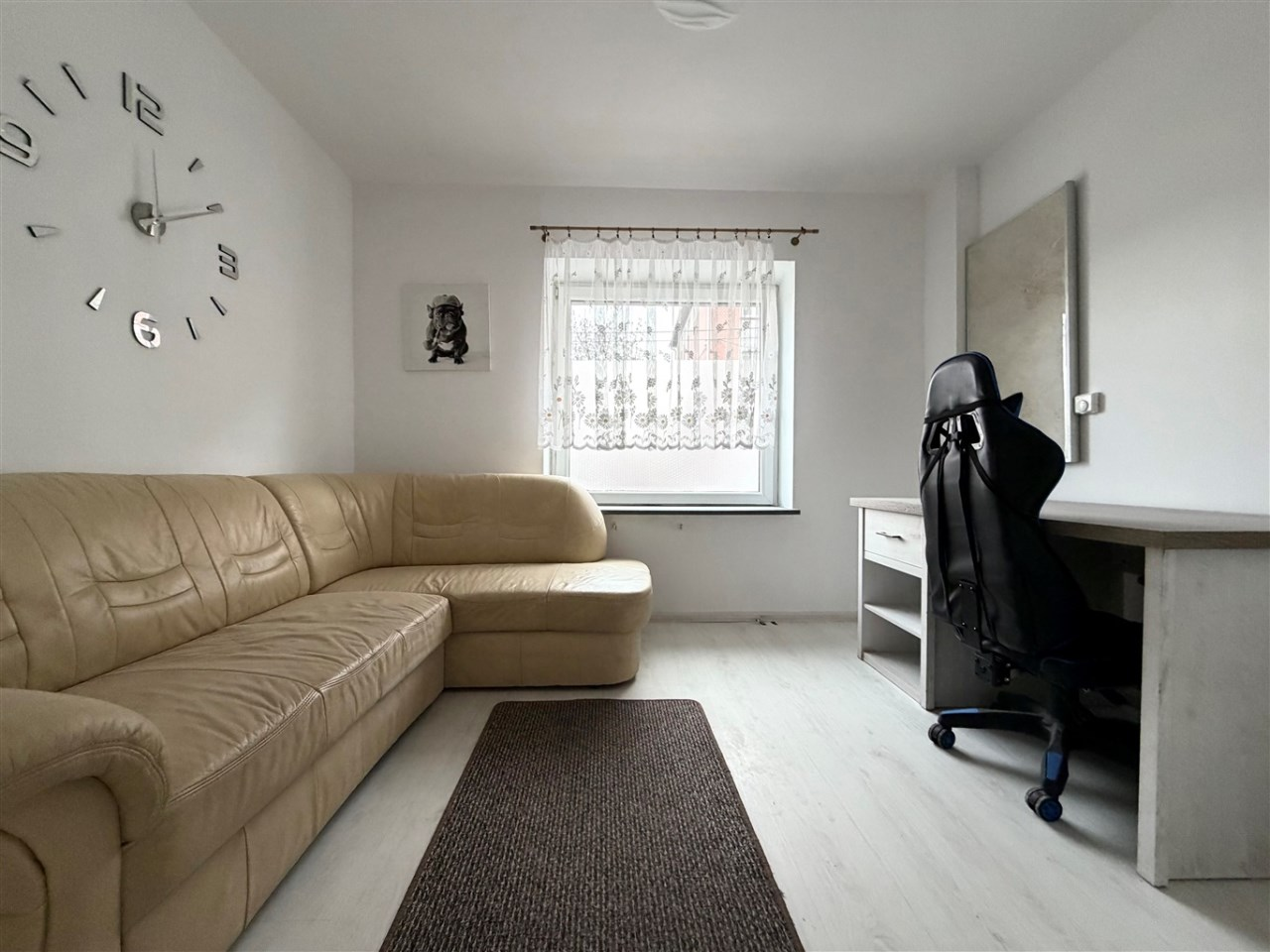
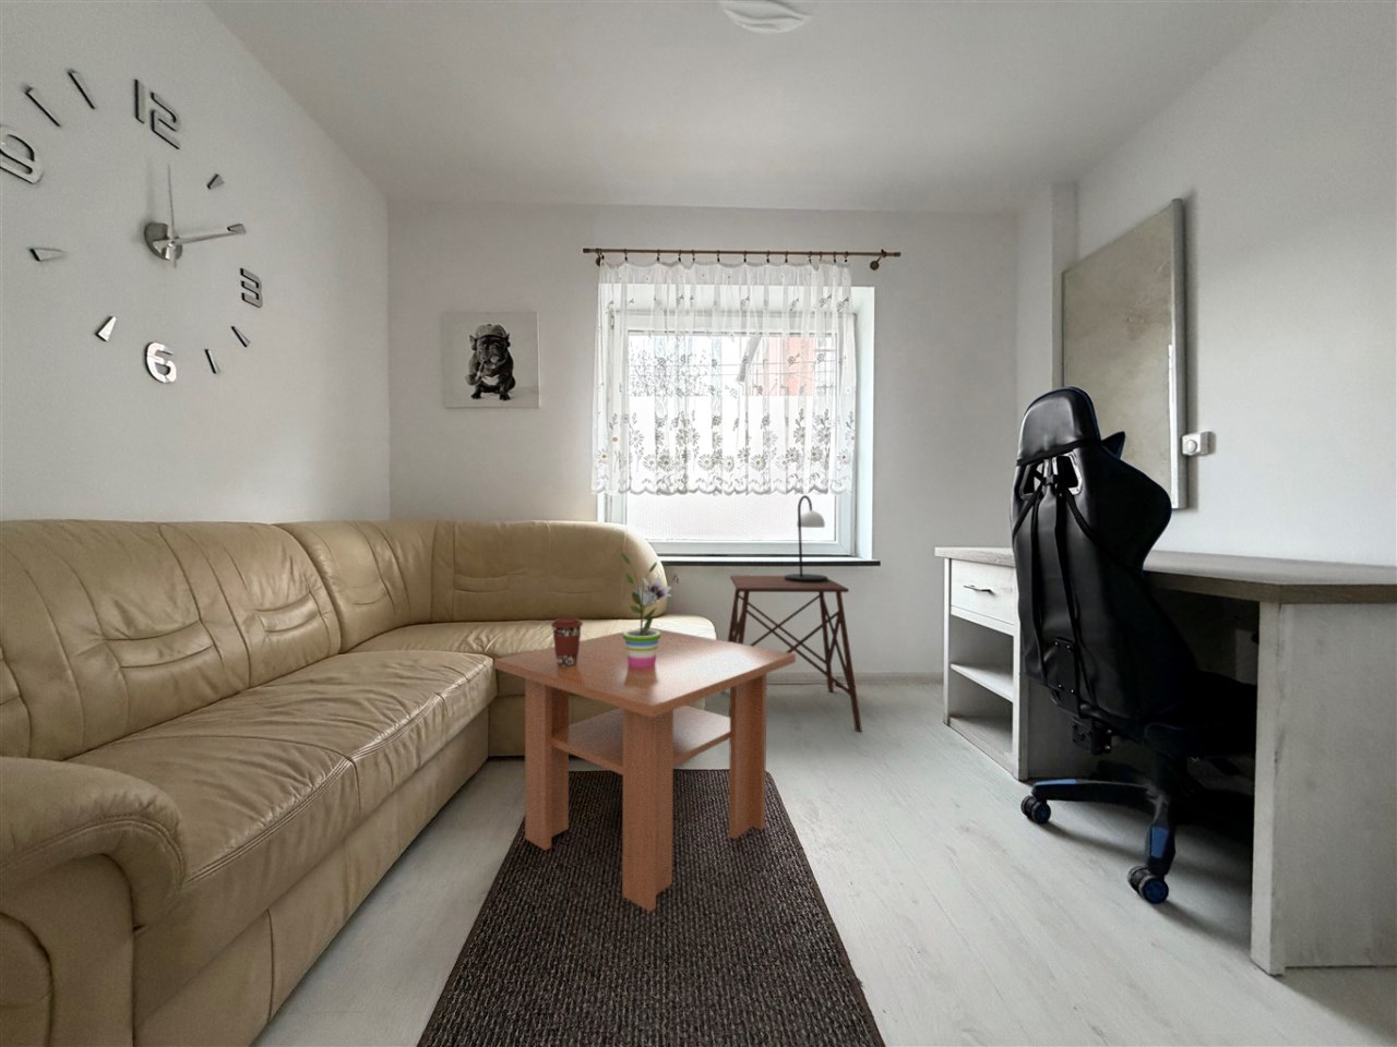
+ potted plant (648, 605)
+ coffee table (647, 745)
+ side table (787, 644)
+ coffee cup (566, 640)
+ table lamp (800, 537)
